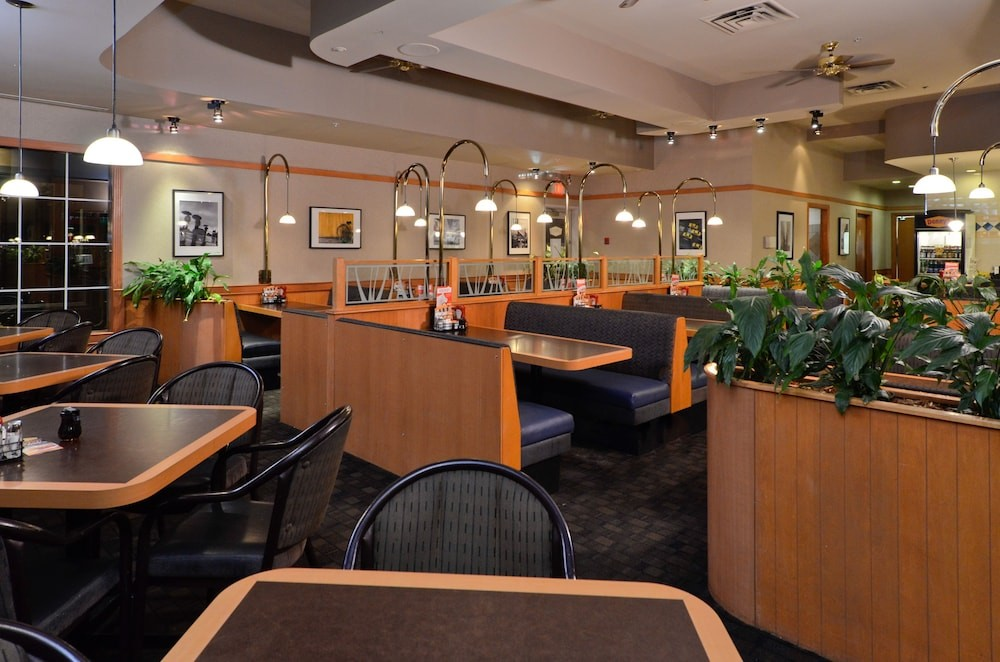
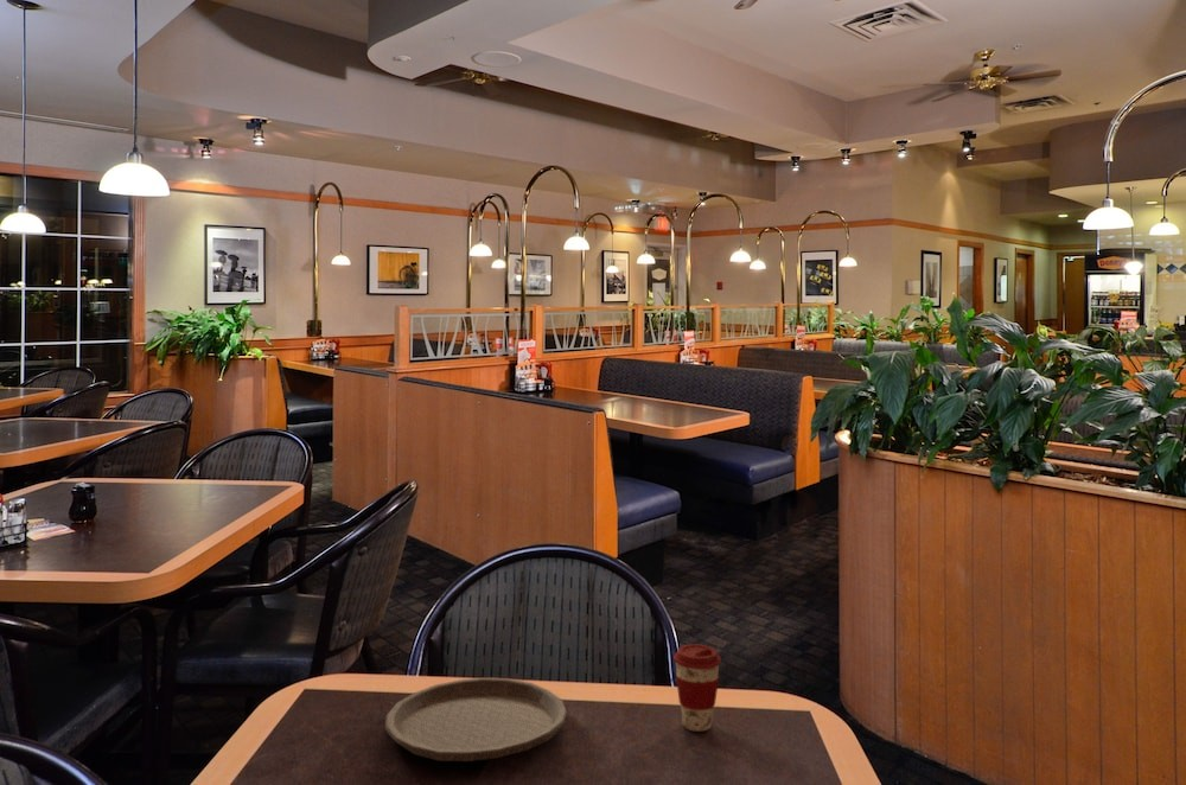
+ plate (477, 717)
+ coffee cup (696, 688)
